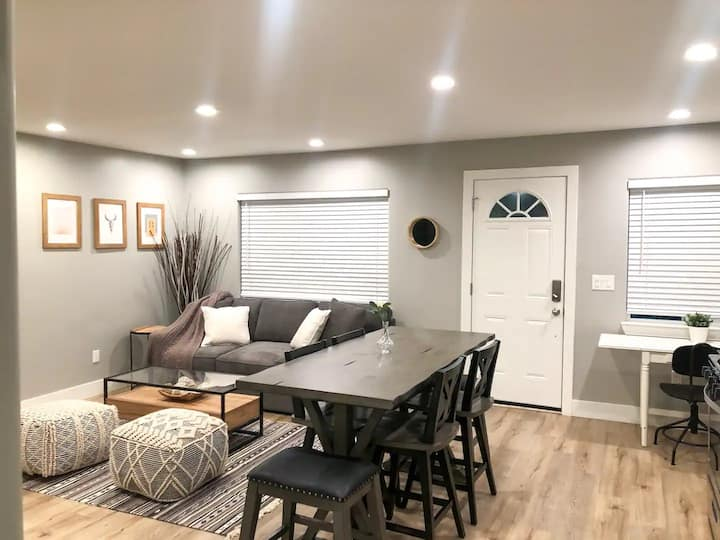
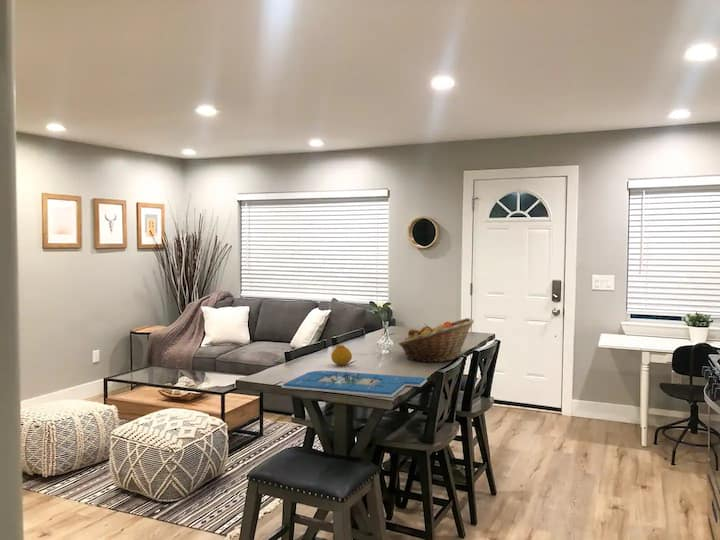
+ fruit basket (436, 338)
+ fruit (341, 355)
+ board game (356, 379)
